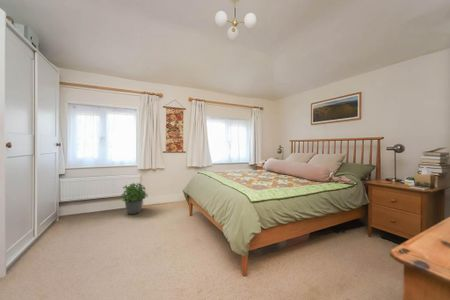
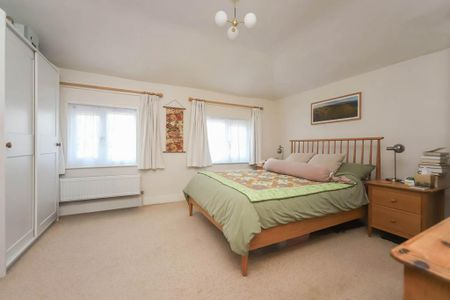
- potted plant (134, 197)
